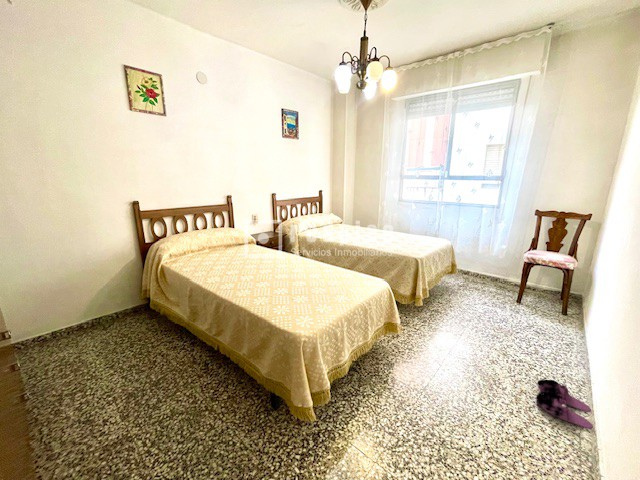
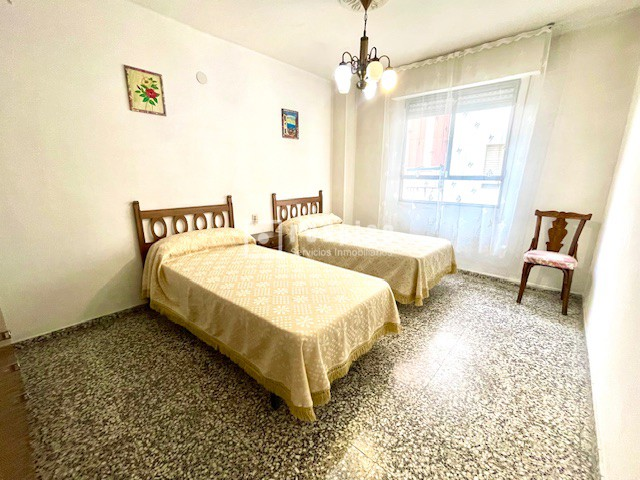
- slippers (562, 399)
